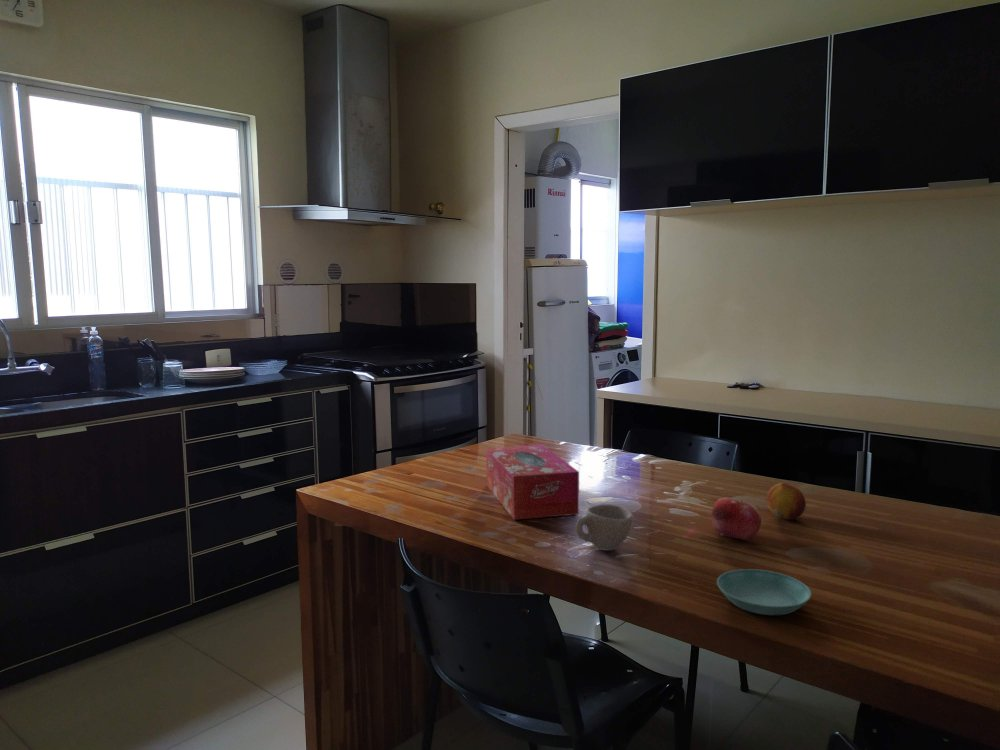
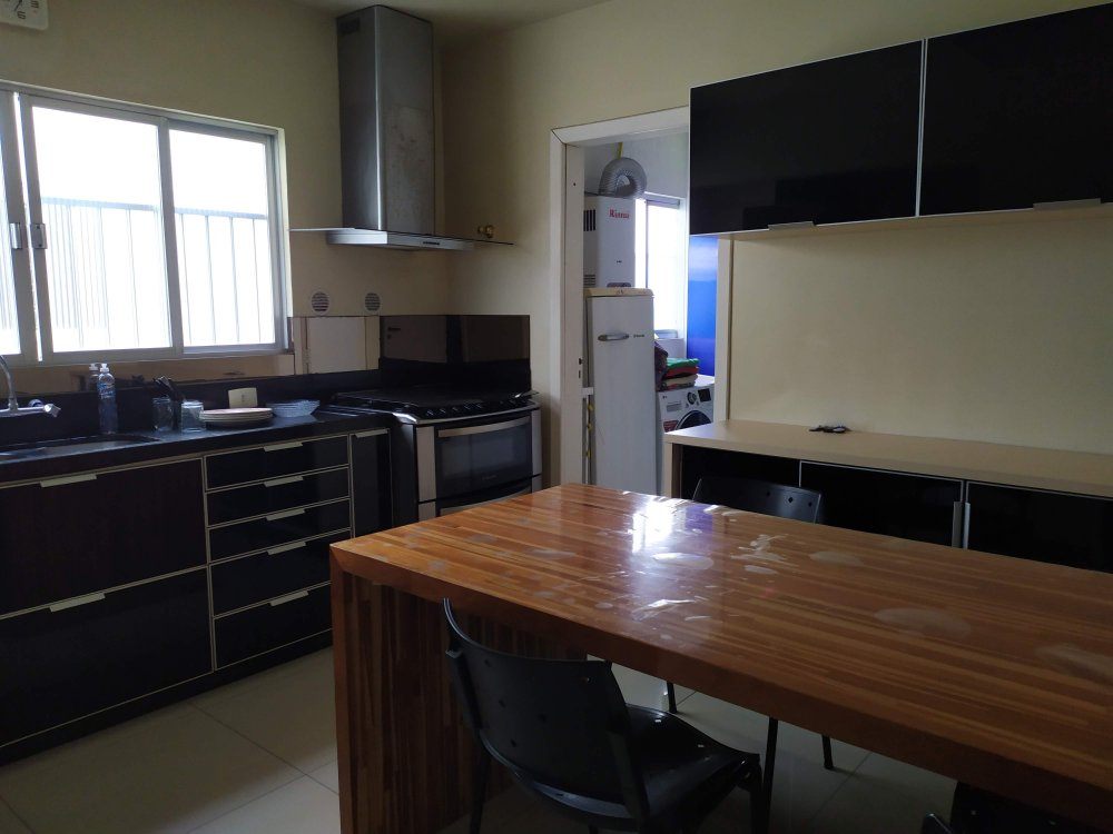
- cup (602, 530)
- tissue box (529, 479)
- fruit (786, 500)
- fruit (734, 516)
- saucer (762, 593)
